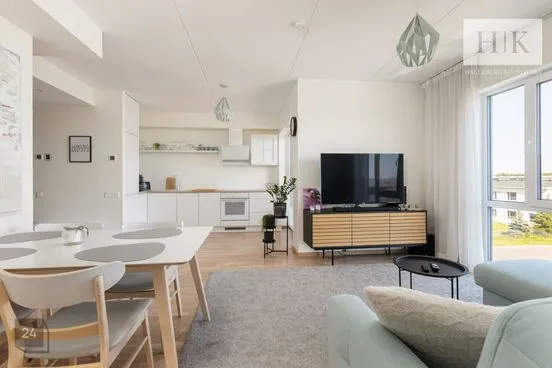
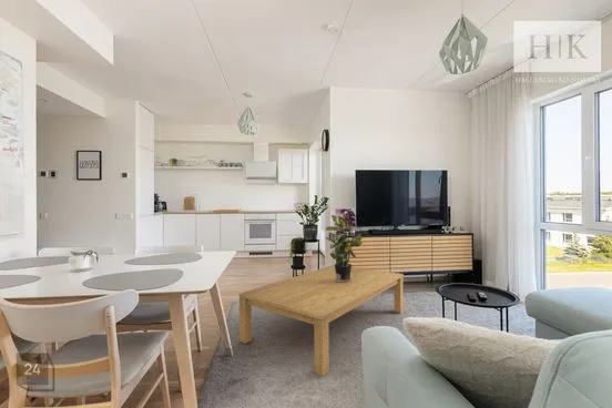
+ coffee table (330, 304)
+ potted plant (343, 247)
